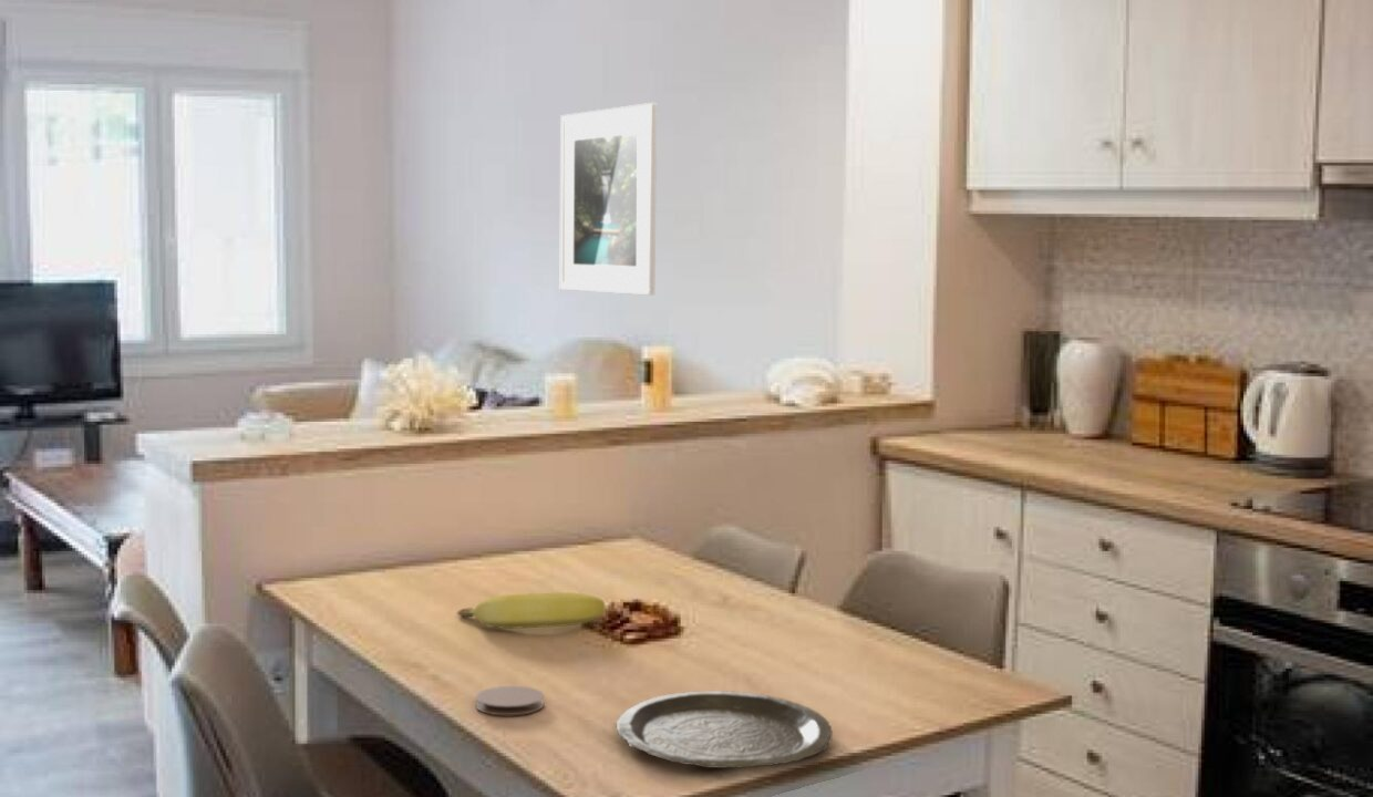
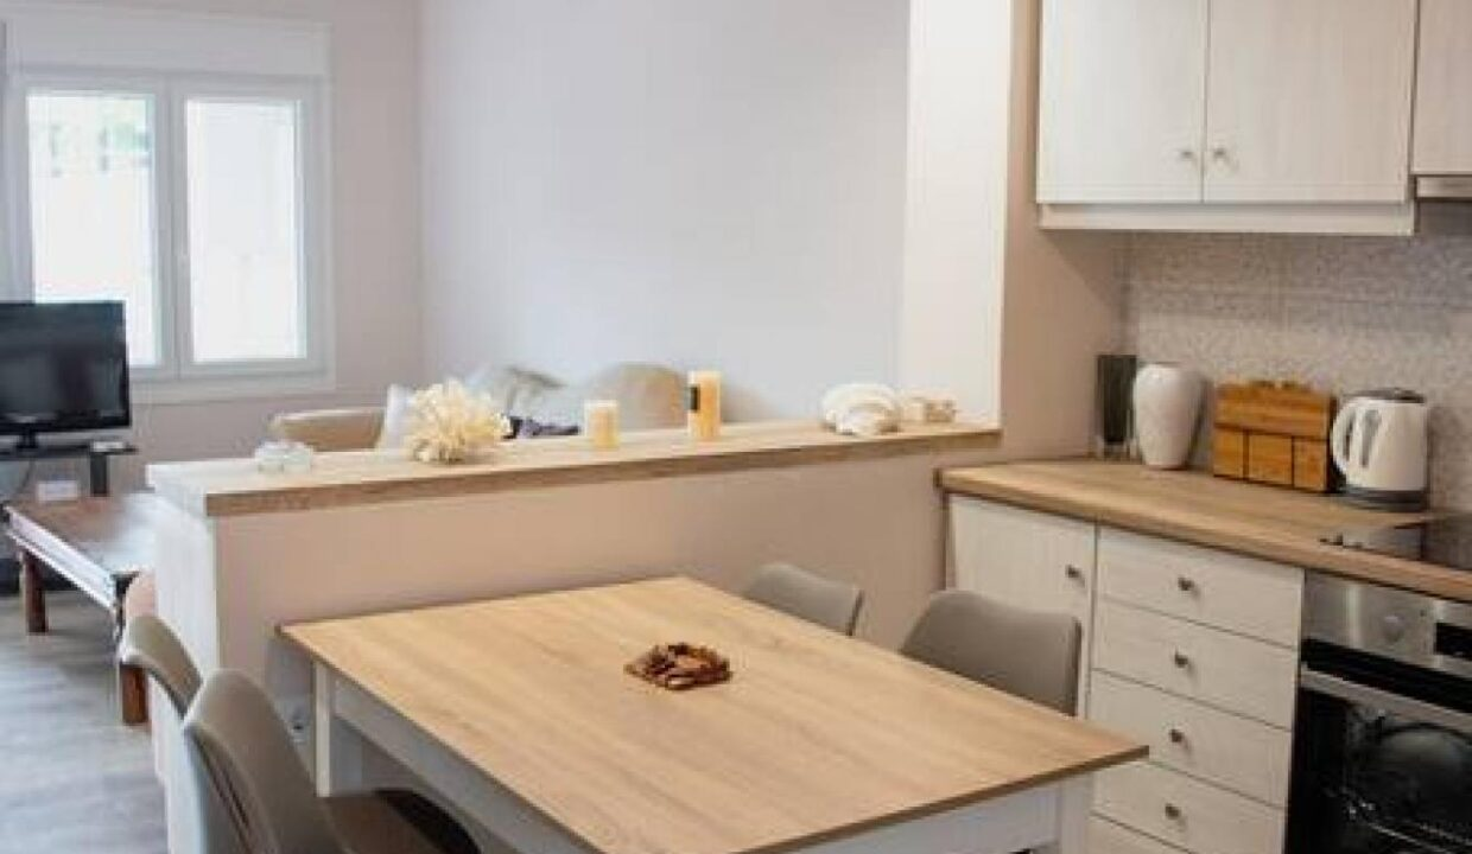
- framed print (605, 200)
- plate (724, 731)
- coaster (509, 700)
- banana (535, 602)
